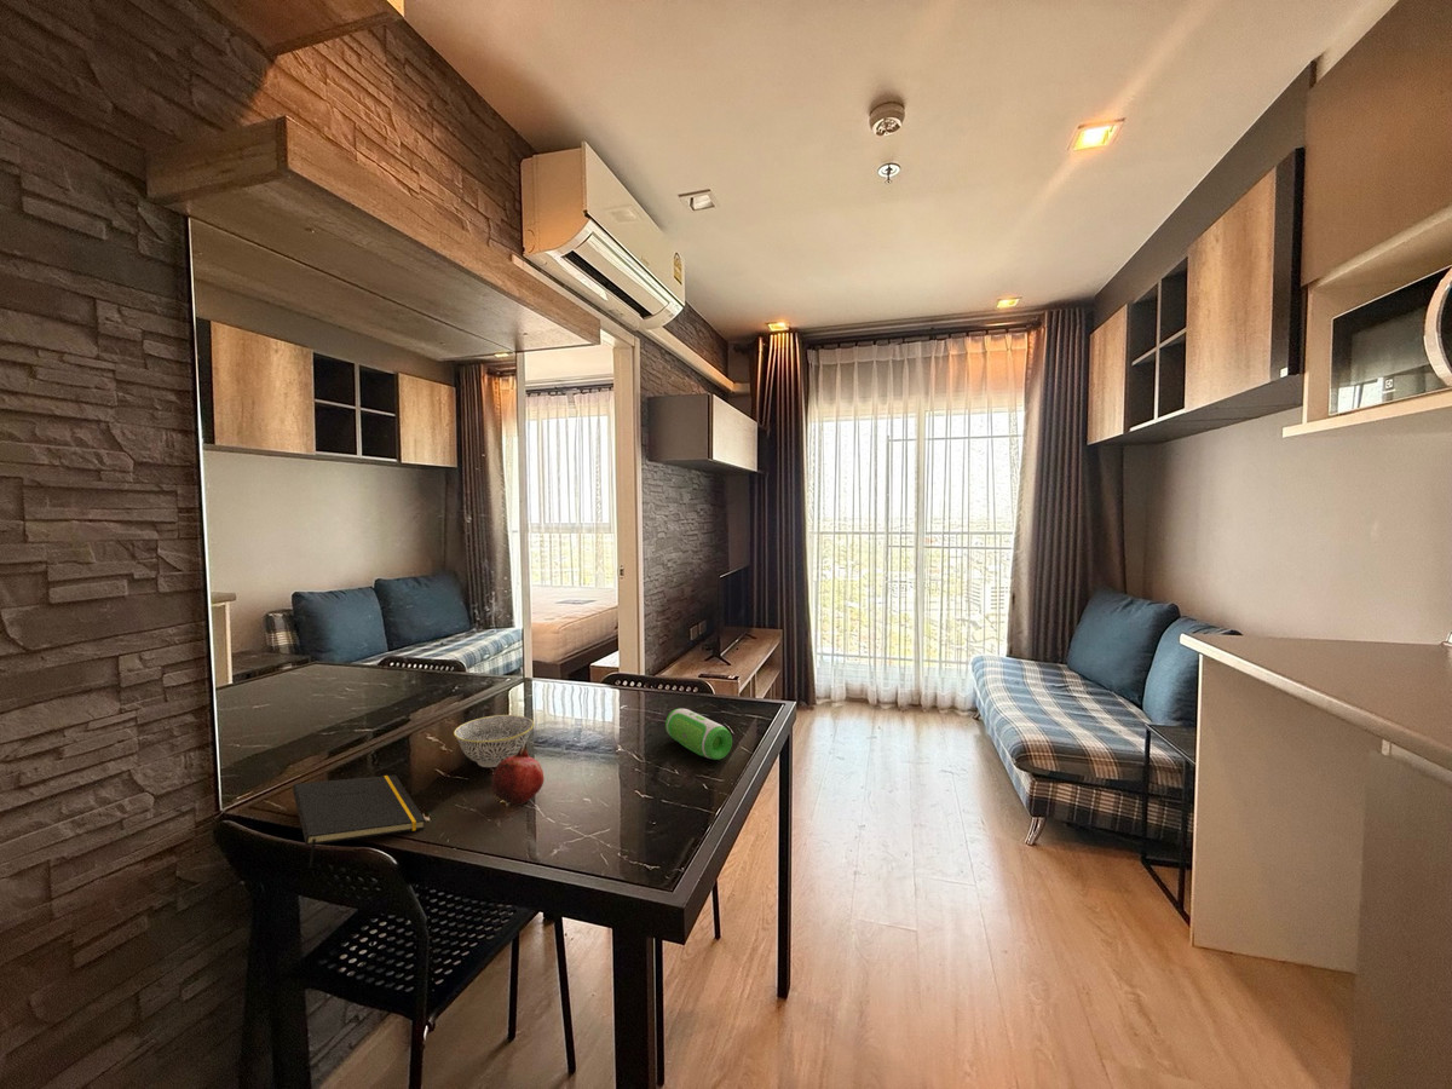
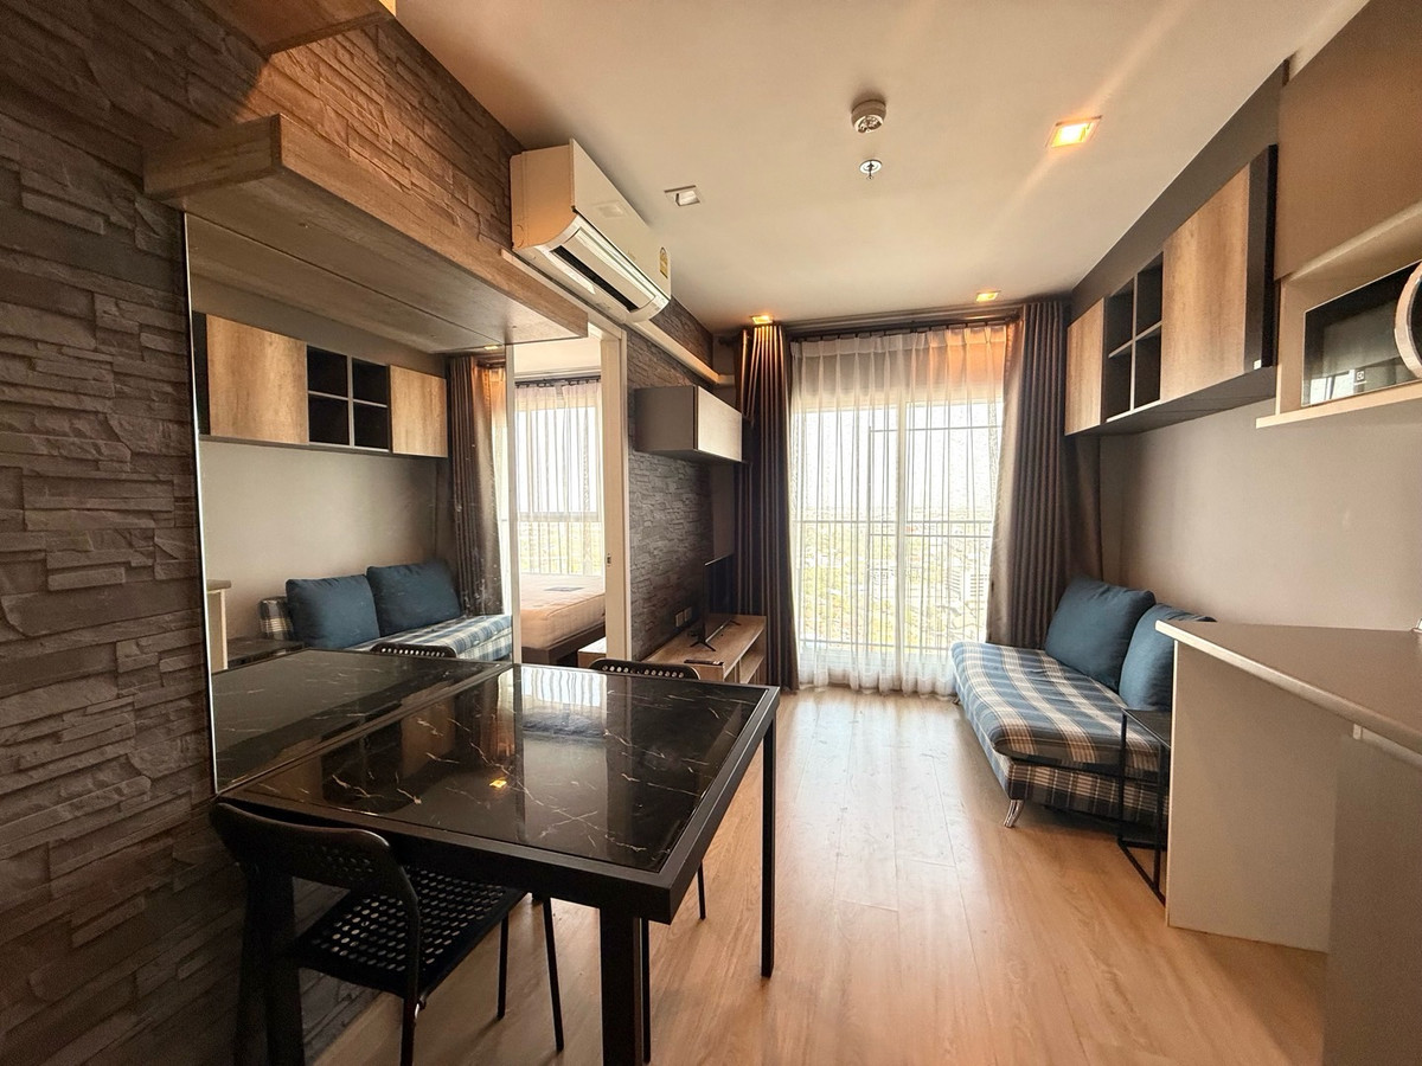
- fruit (518, 773)
- speaker (697, 732)
- notepad (357, 805)
- bowl (495, 743)
